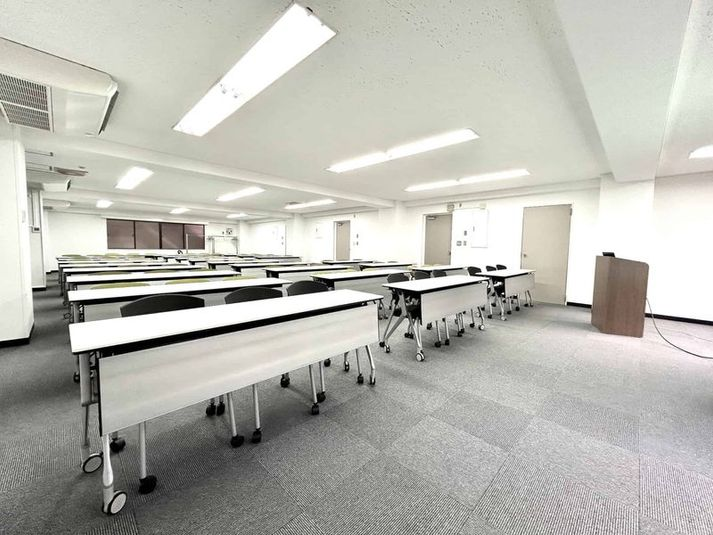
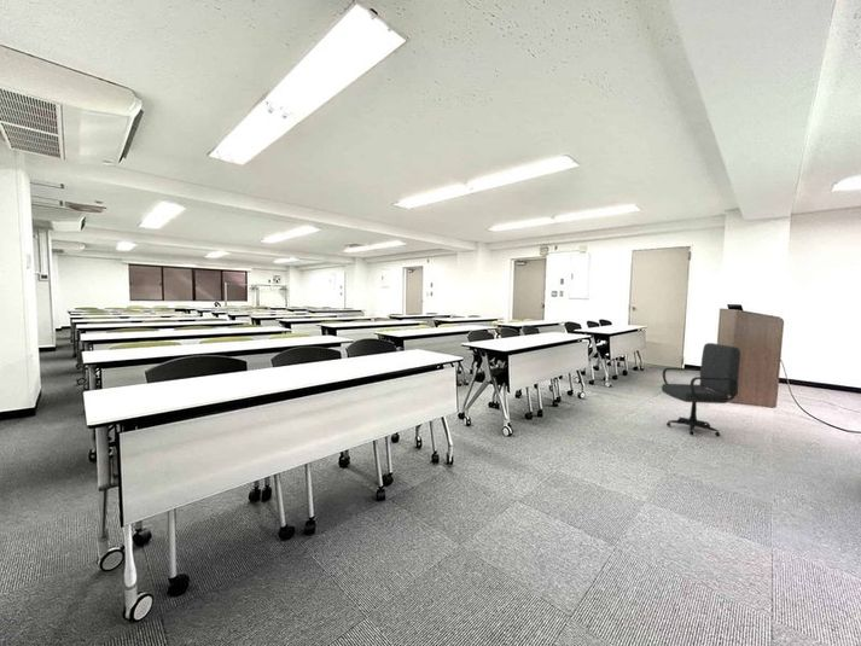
+ office chair (696, 386)
